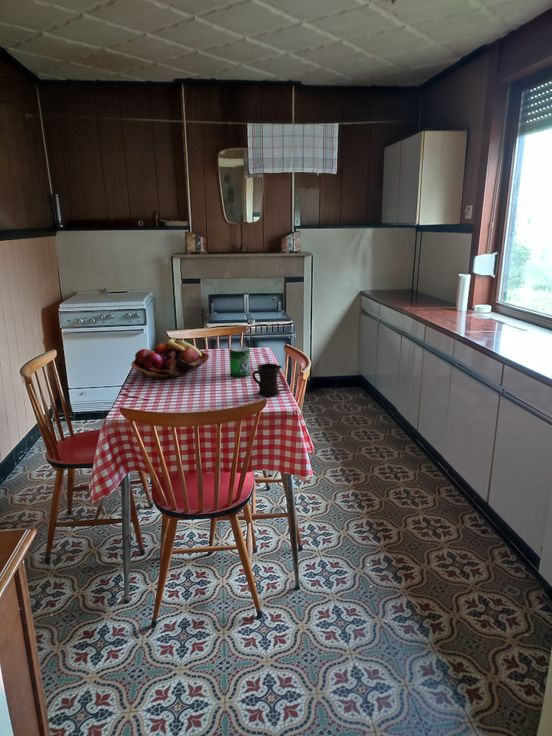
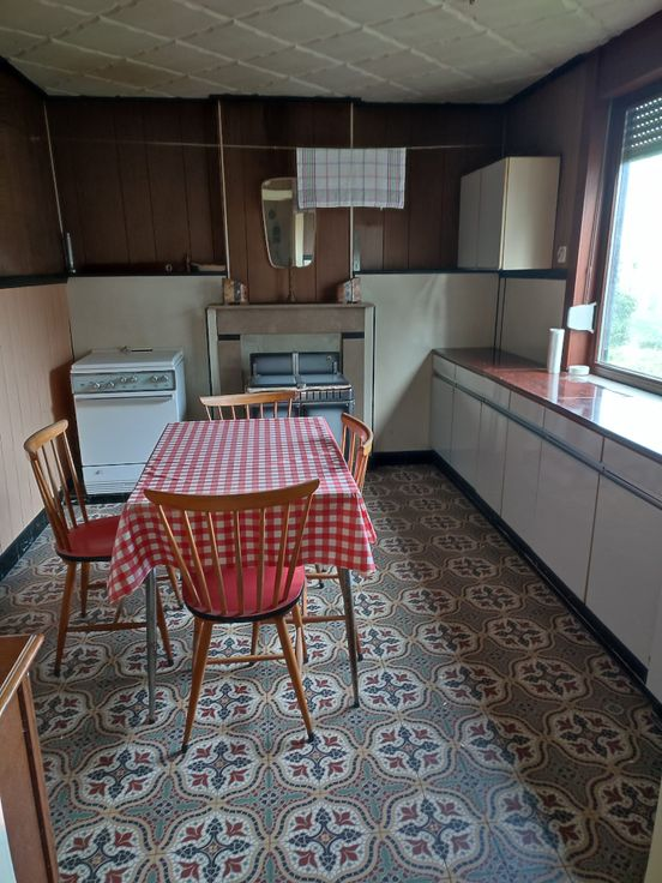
- mug (267, 379)
- beverage can (240, 361)
- fruit basket (171, 357)
